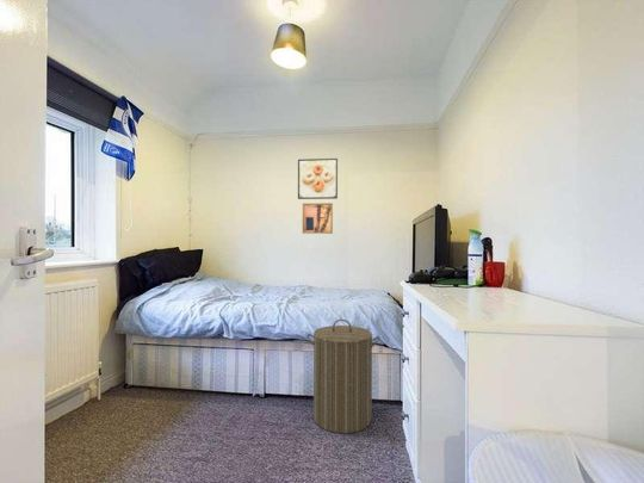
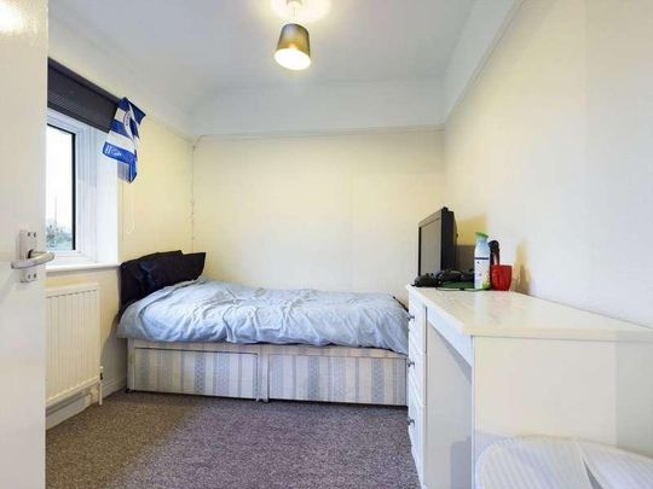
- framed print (317, 179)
- laundry hamper (342, 367)
- wall art (317, 218)
